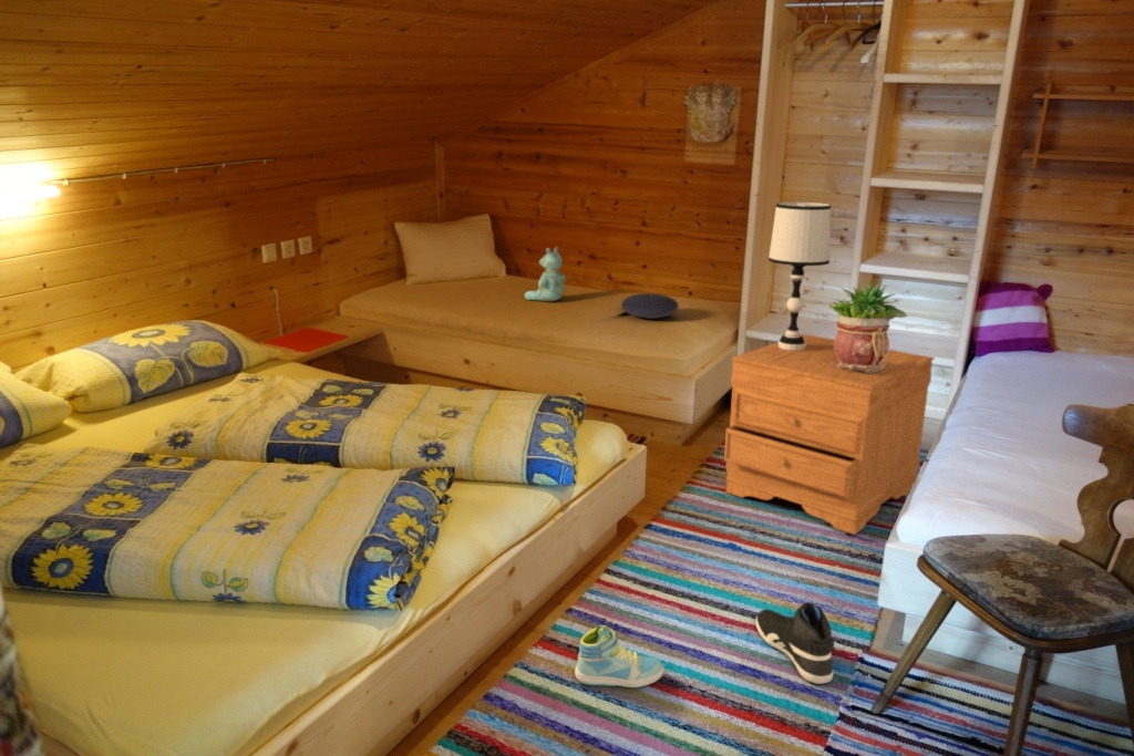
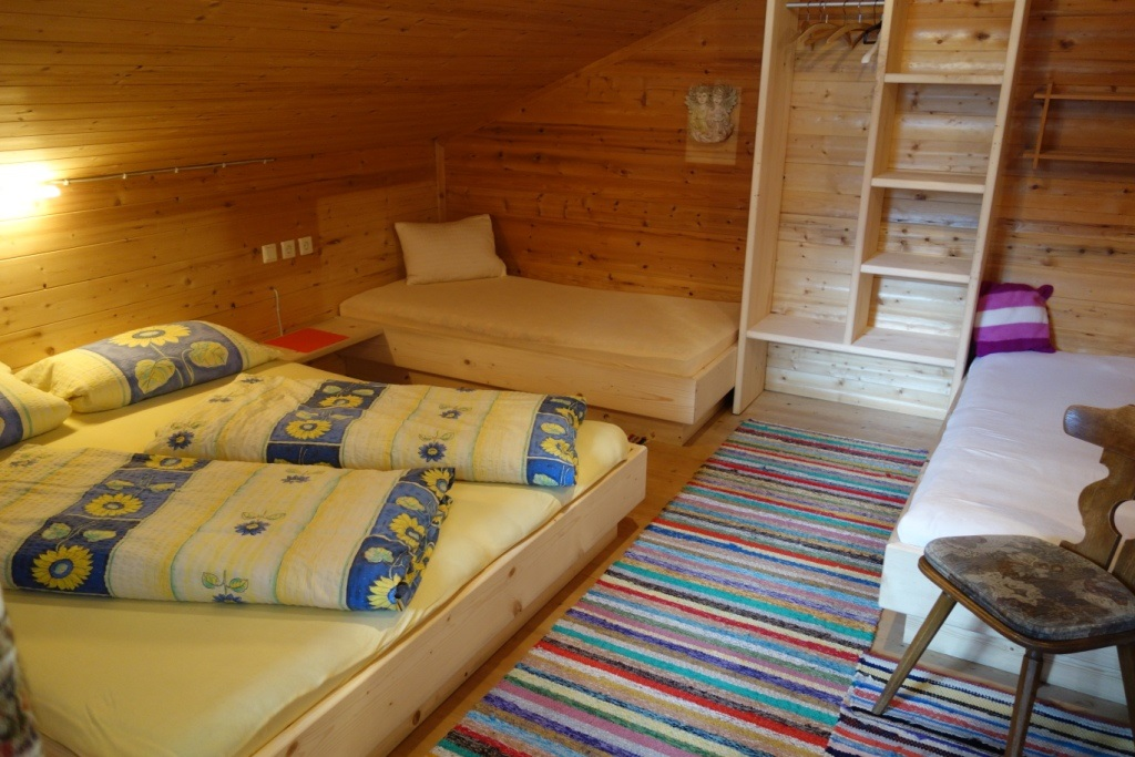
- stuffed bear (545, 272)
- sneaker (620, 653)
- table lamp (797, 277)
- potted plant (862, 322)
- nightstand (823, 427)
- sneaker (797, 623)
- cushion (649, 305)
